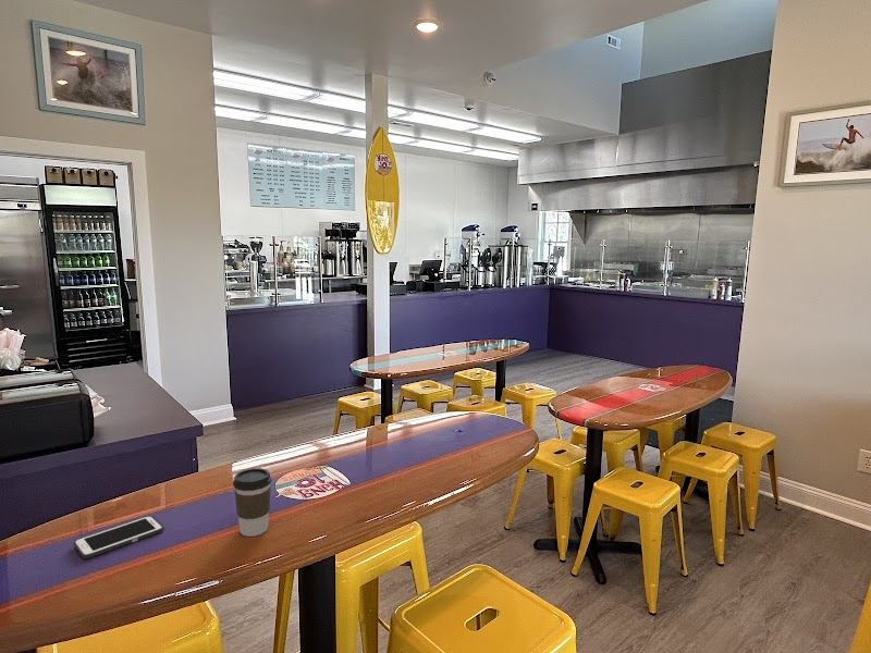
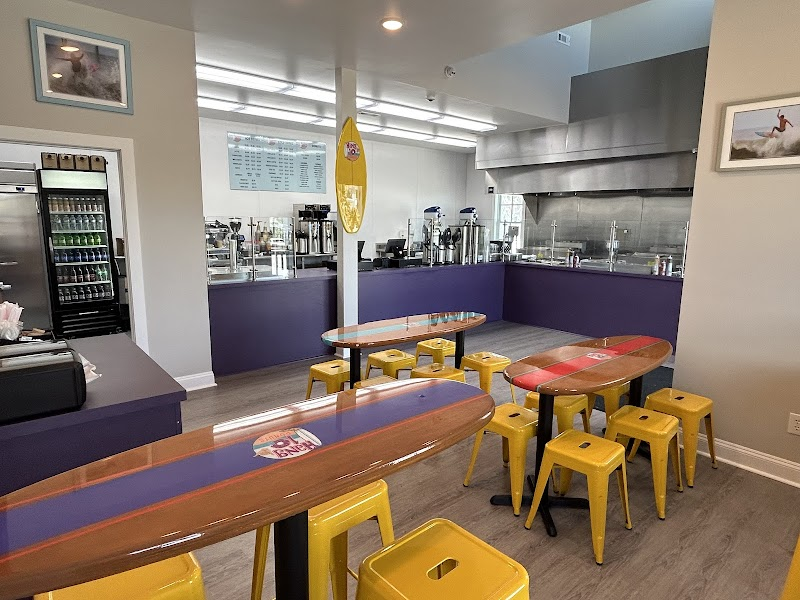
- coffee cup (253, 502)
- cell phone (120, 535)
